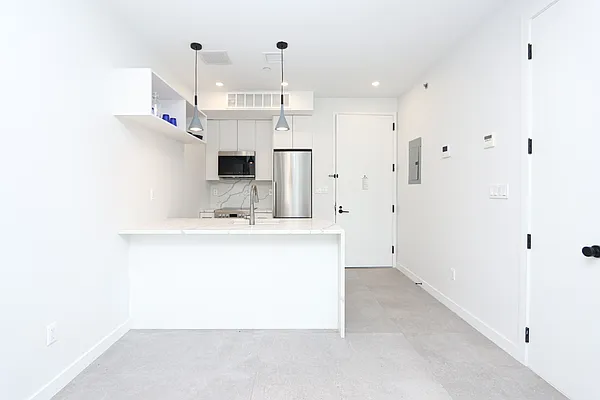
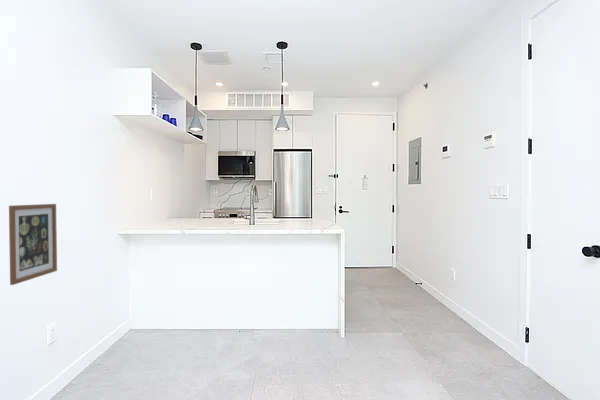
+ wall art (35, 241)
